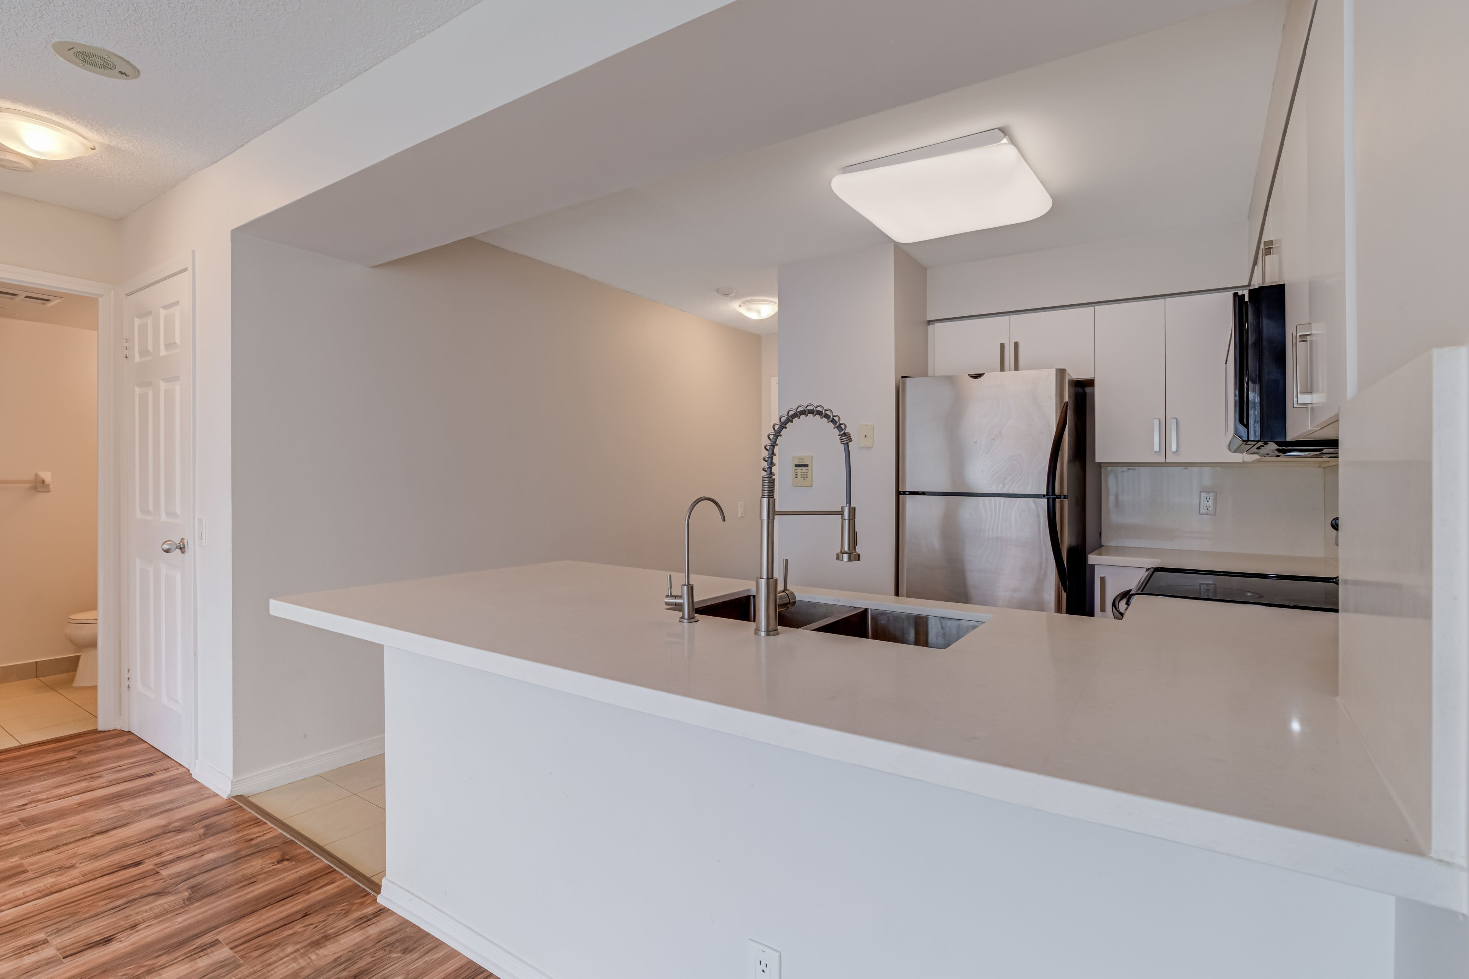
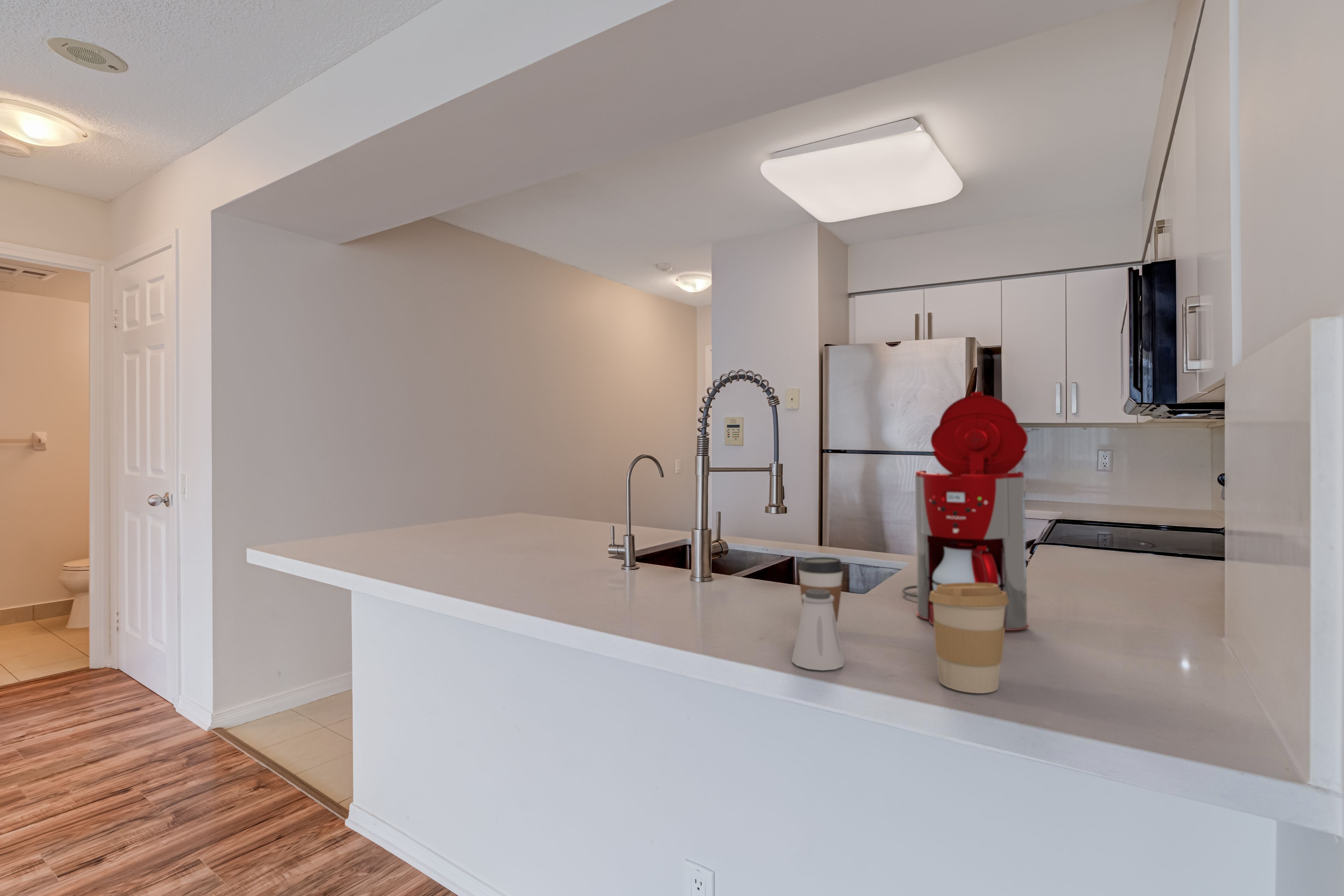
+ coffee maker (961, 500)
+ coffee cup (820, 589)
+ saltshaker (818, 626)
+ coffee cup (968, 633)
